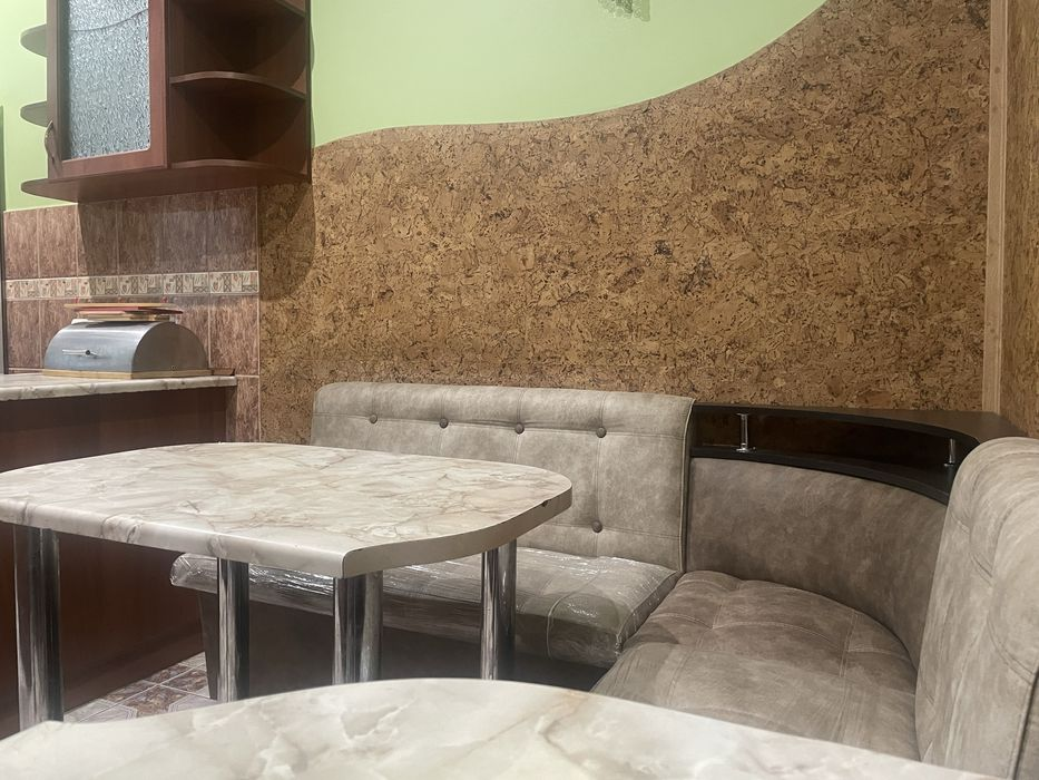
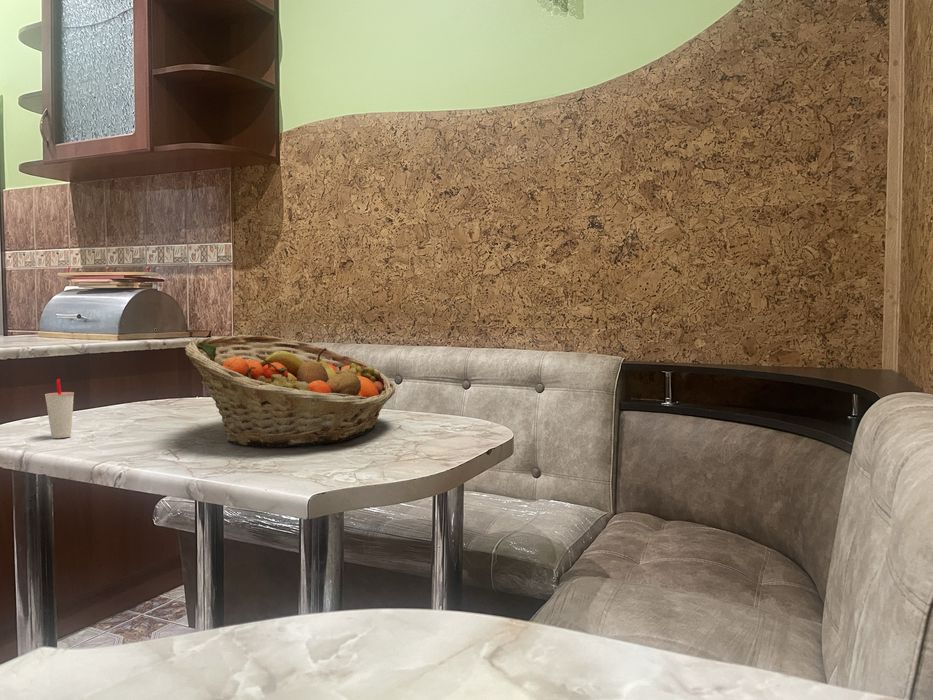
+ fruit basket (296, 384)
+ cup (60, 407)
